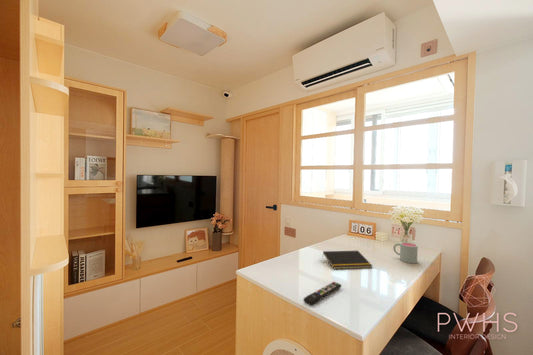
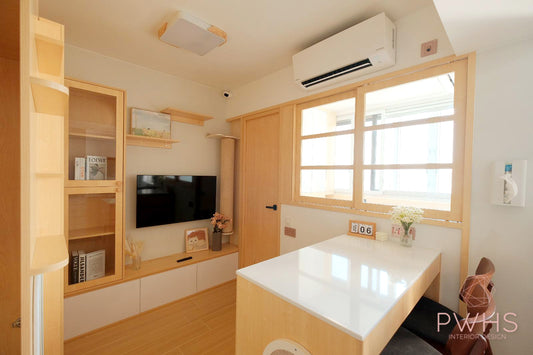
- notepad (346, 259)
- remote control (323, 292)
- mug (404, 251)
